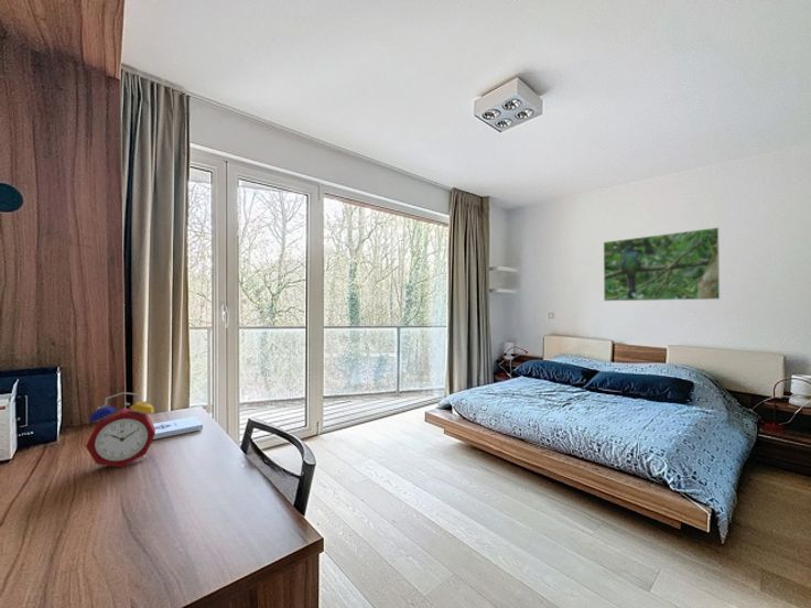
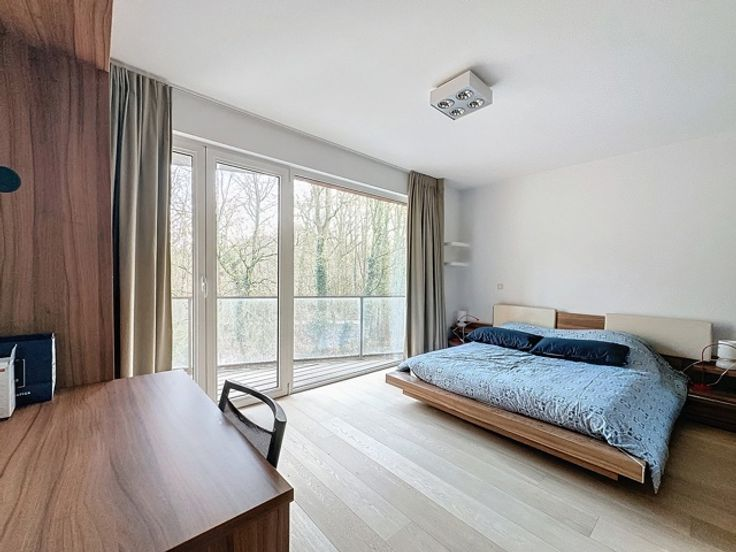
- alarm clock (122, 426)
- notepad (164, 428)
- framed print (656, 268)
